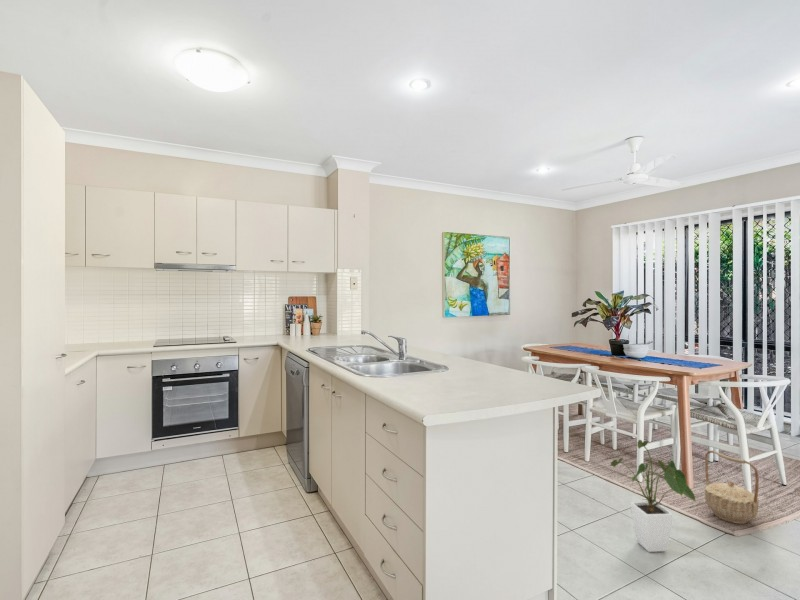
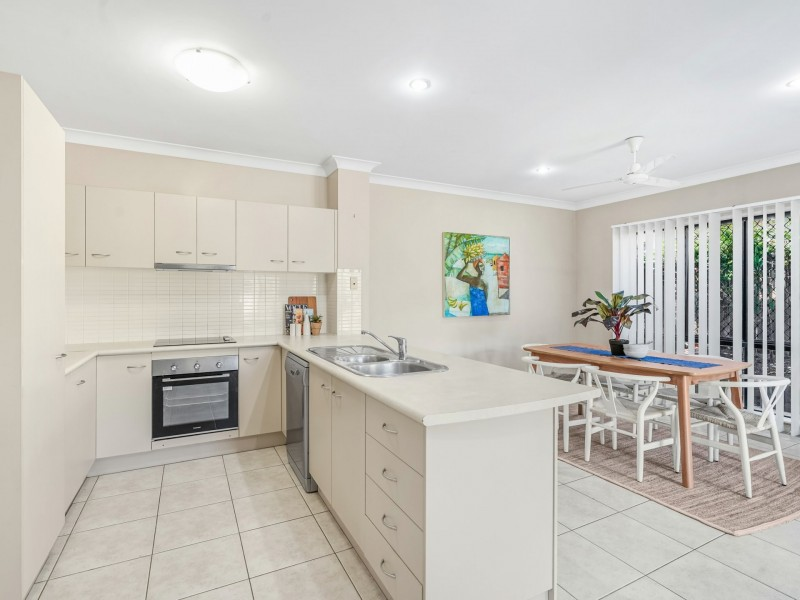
- basket (730, 485)
- house plant (644, 499)
